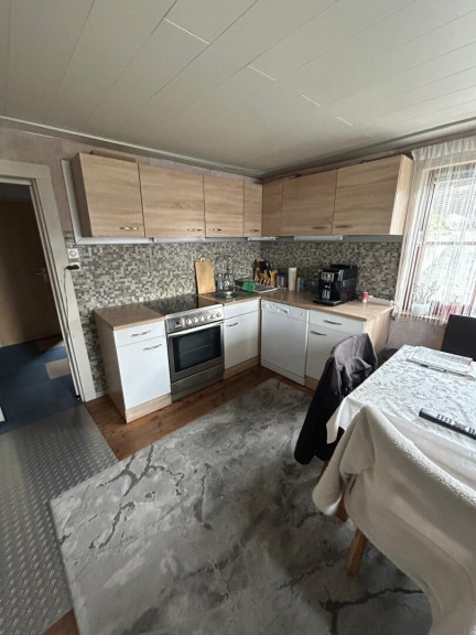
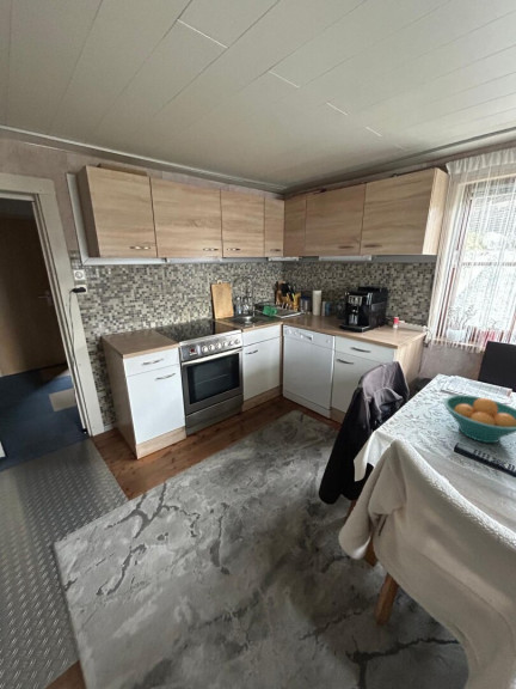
+ fruit bowl (483, 416)
